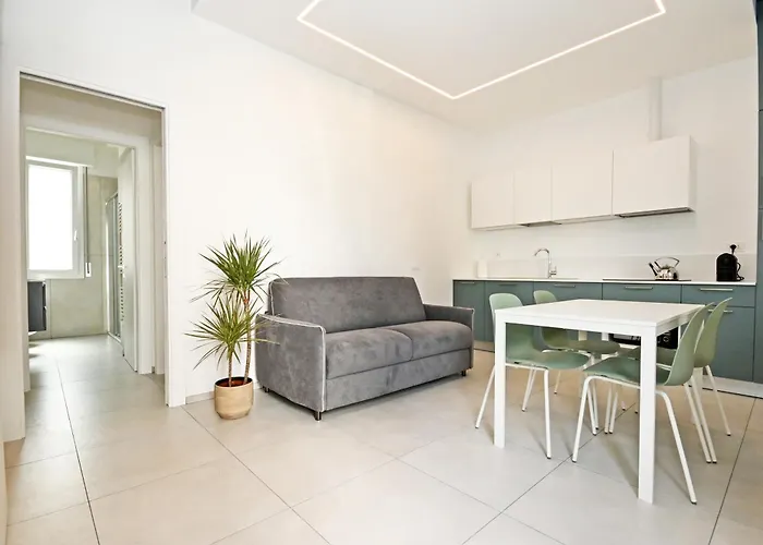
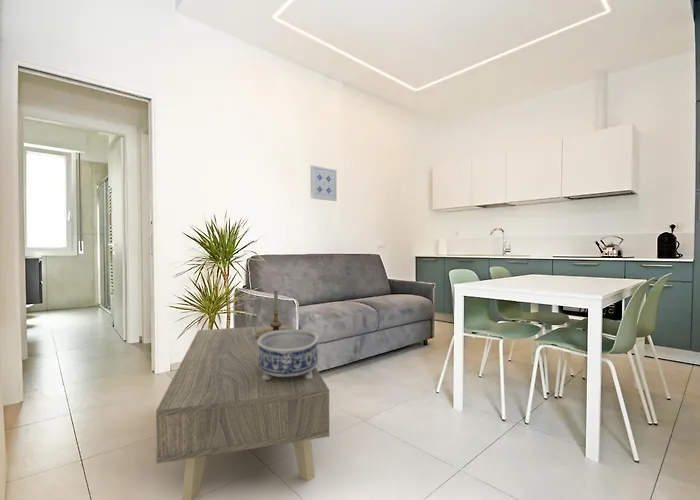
+ coffee table (250, 394)
+ candle holder (275, 312)
+ wall art (323, 183)
+ decorative bowl (288, 353)
